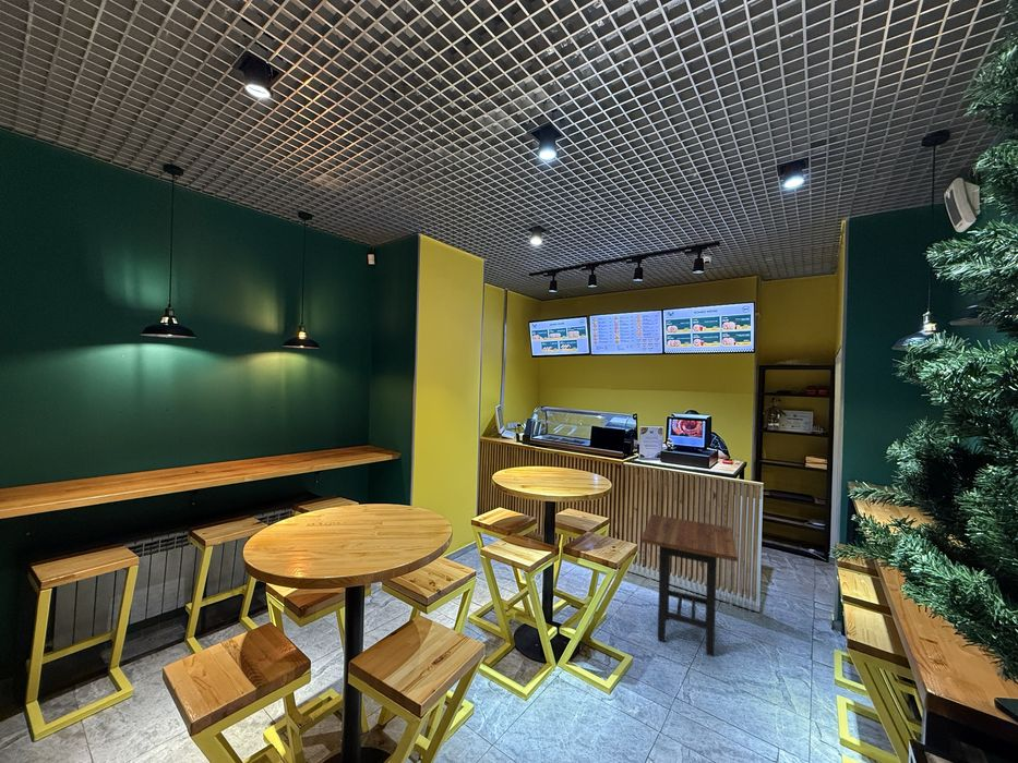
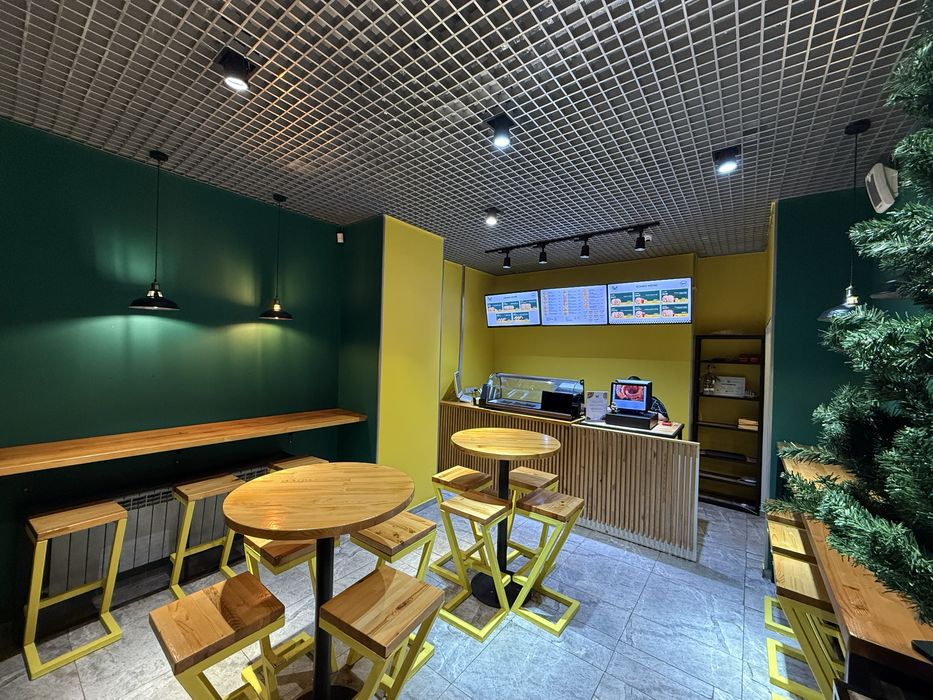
- side table (684, 593)
